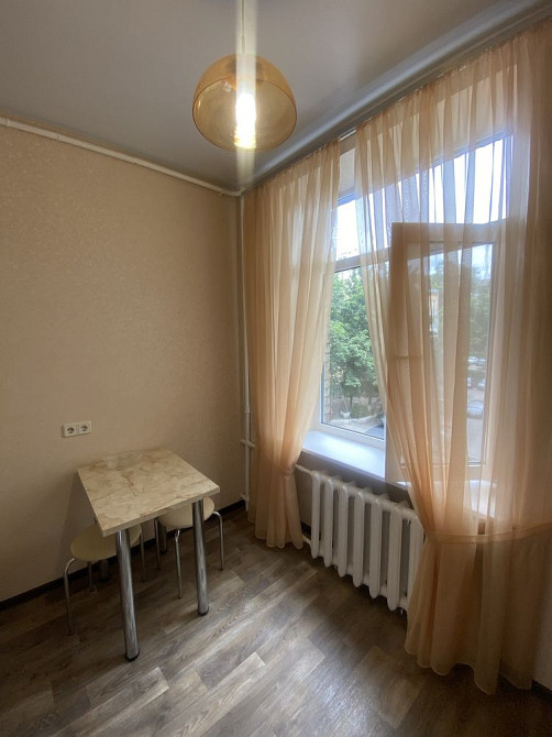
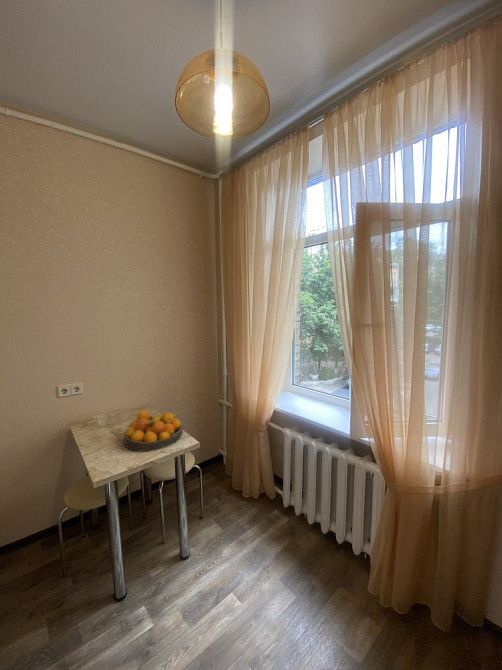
+ fruit bowl (153, 425)
